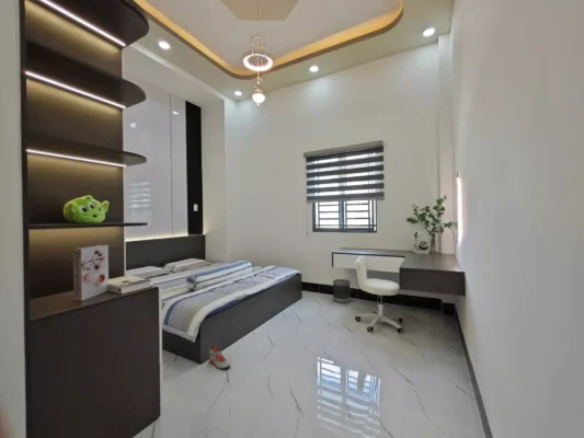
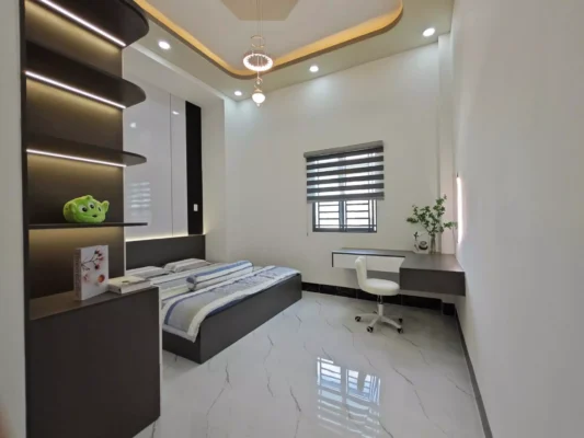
- wastebasket (341, 290)
- sneaker (218, 356)
